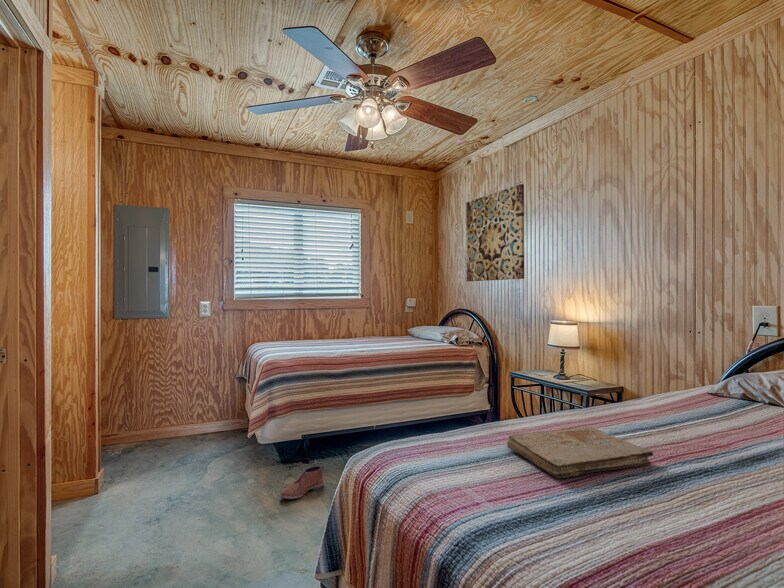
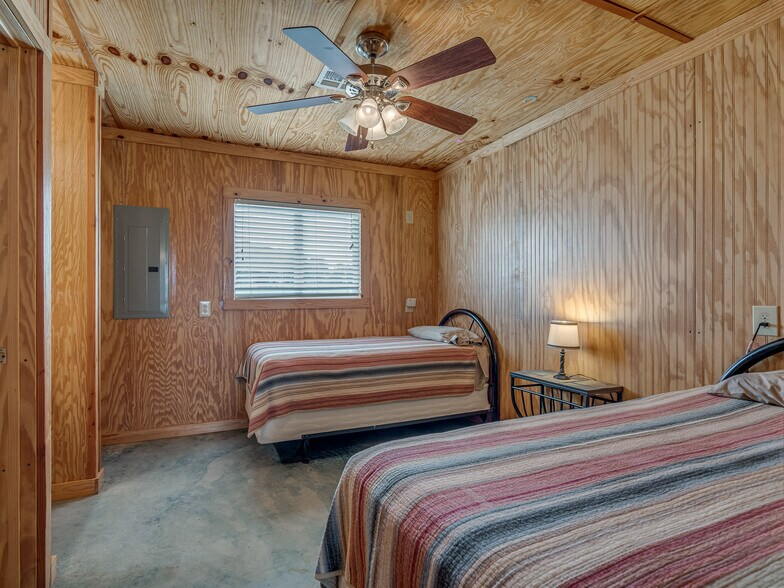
- book (576, 448)
- shoe (302, 482)
- wall art (492, 237)
